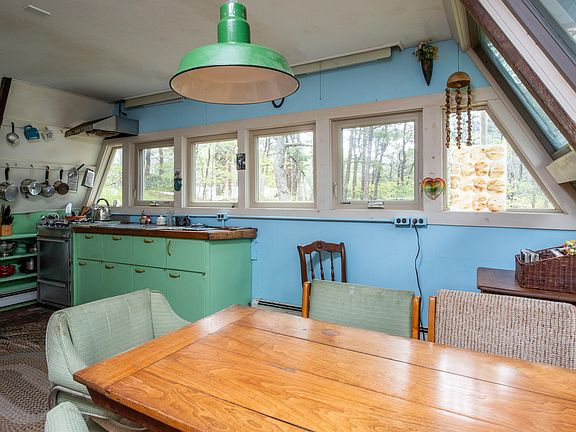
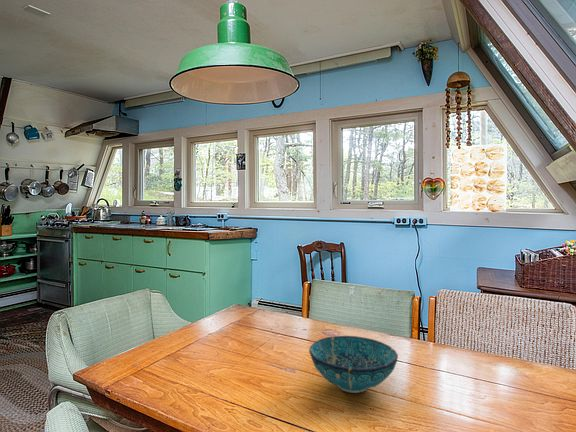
+ bowl (352, 367)
